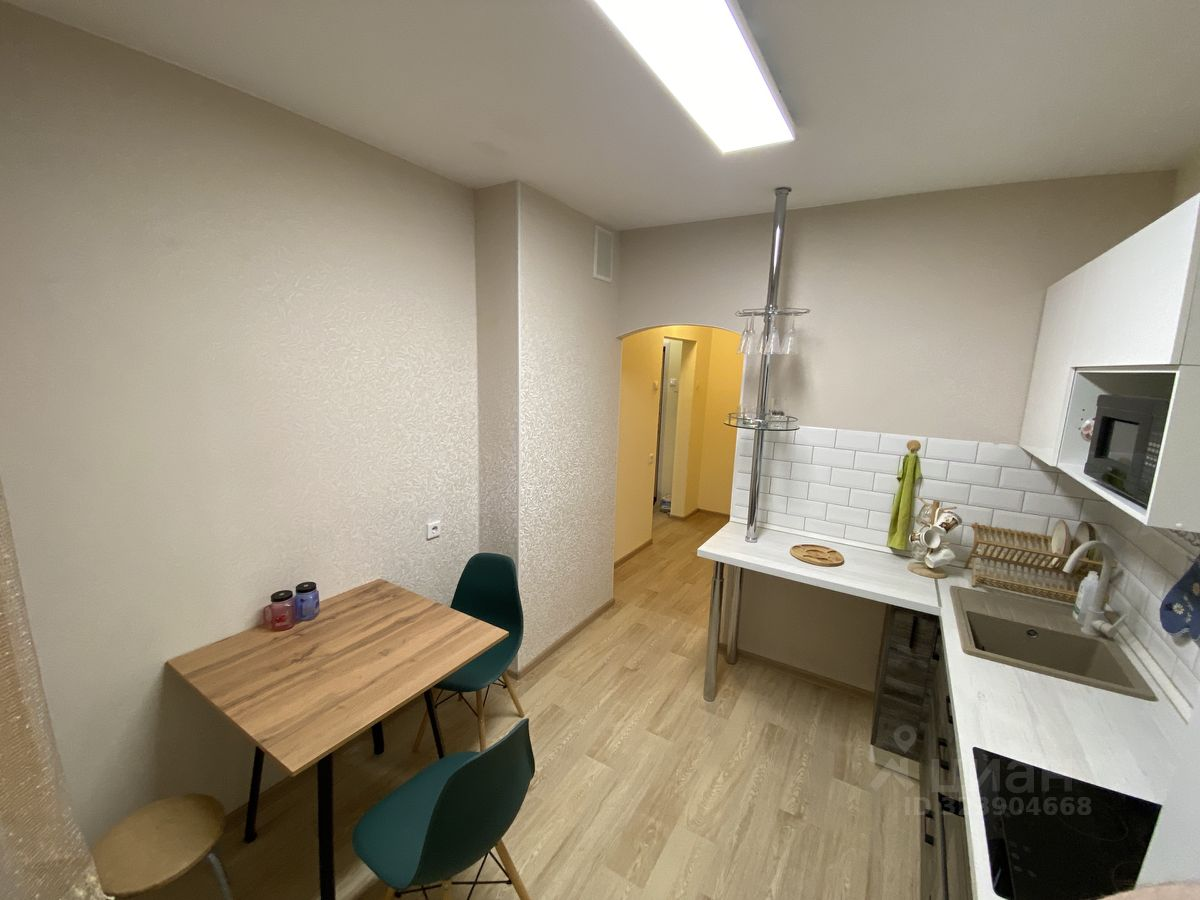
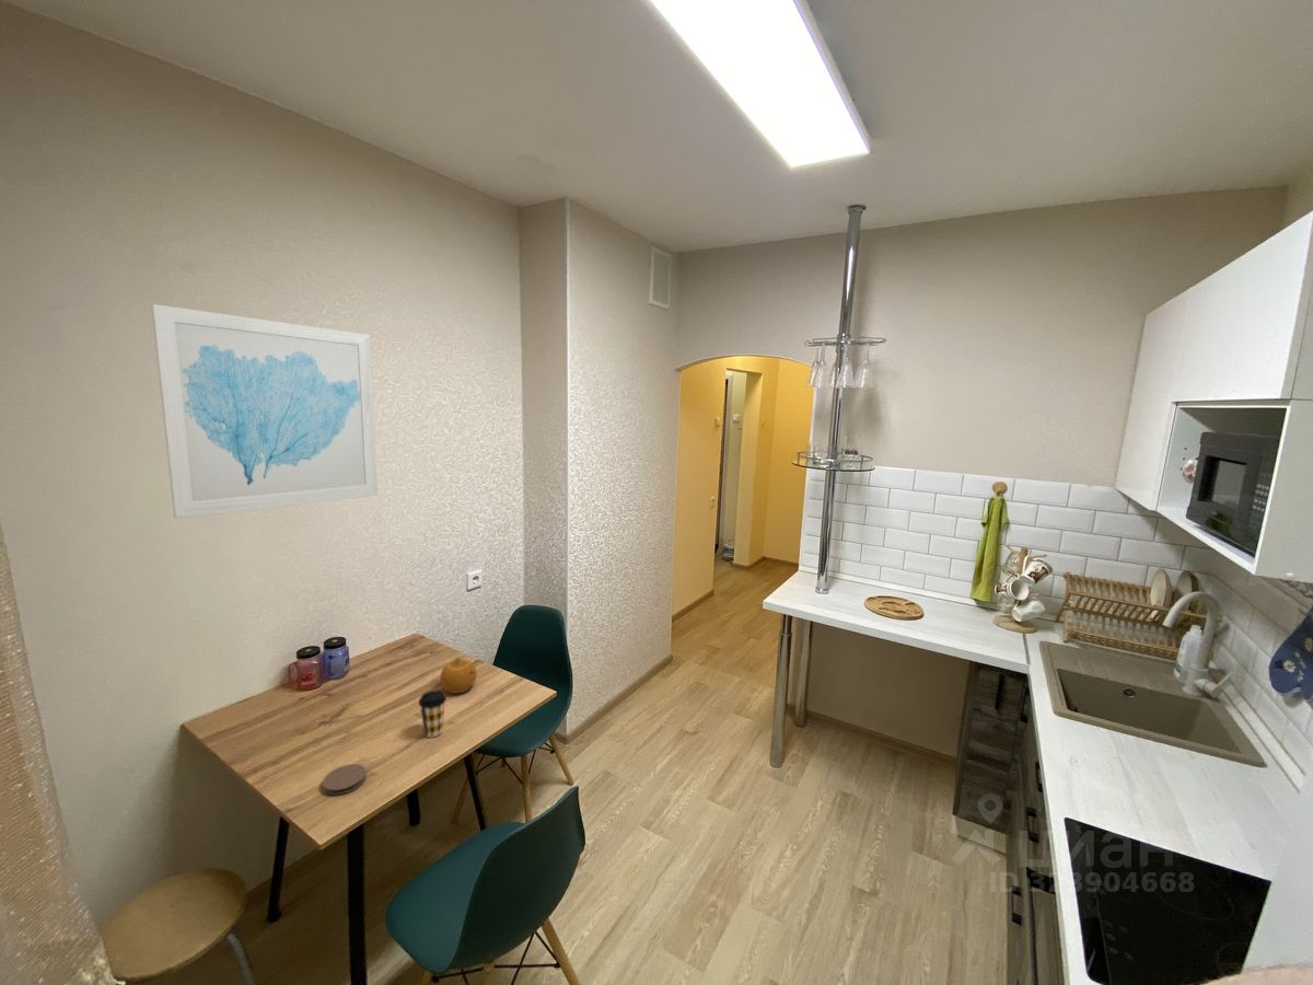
+ wall art (283, 416)
+ coaster (345, 778)
+ fruit (458, 672)
+ coffee cup (432, 714)
